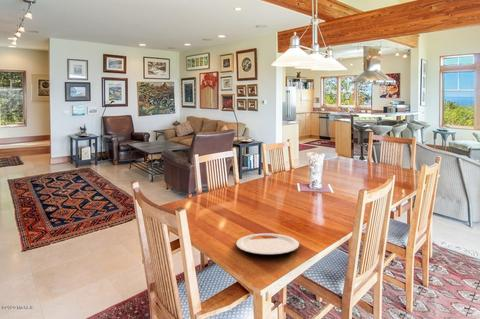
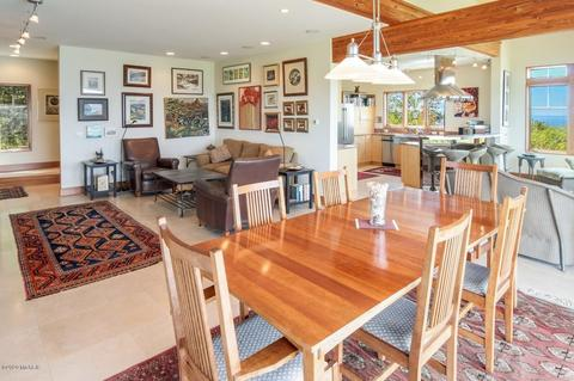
- plate (267, 244)
